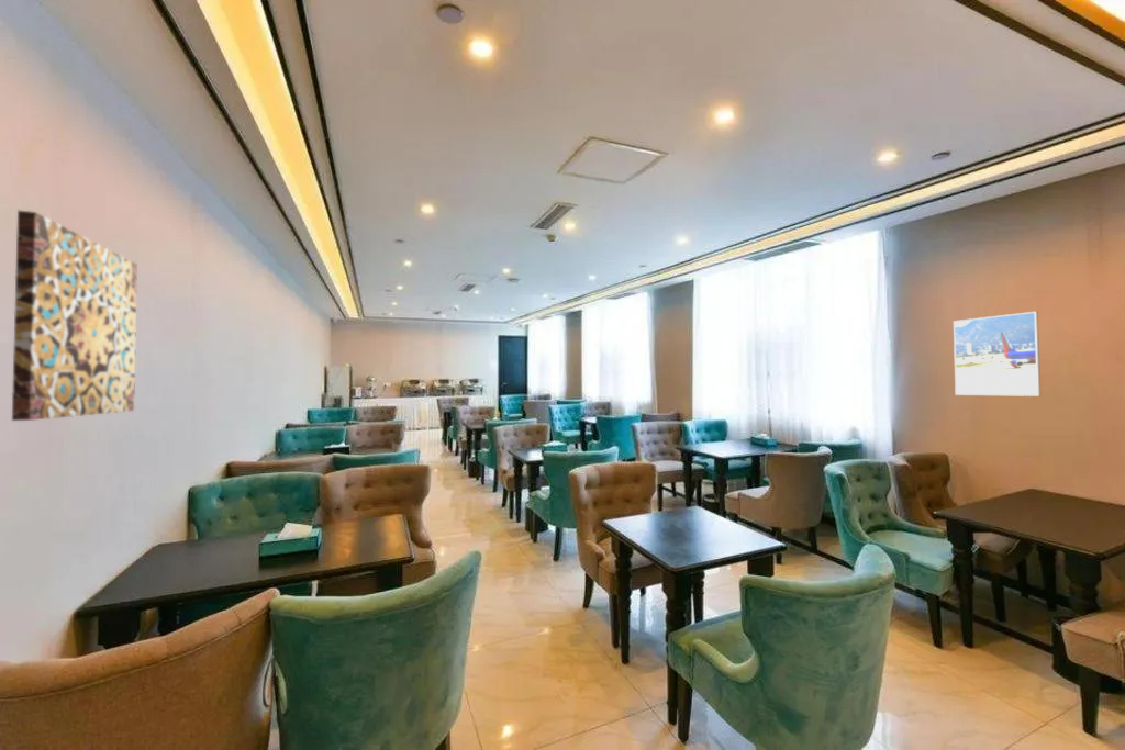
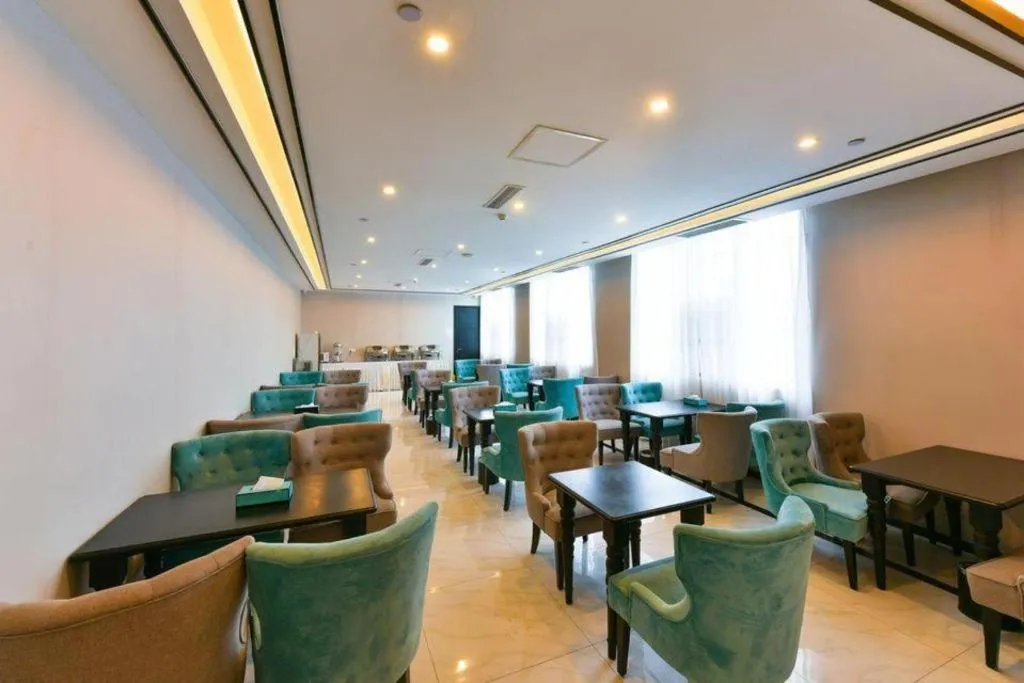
- wall art (85, 327)
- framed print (993, 356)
